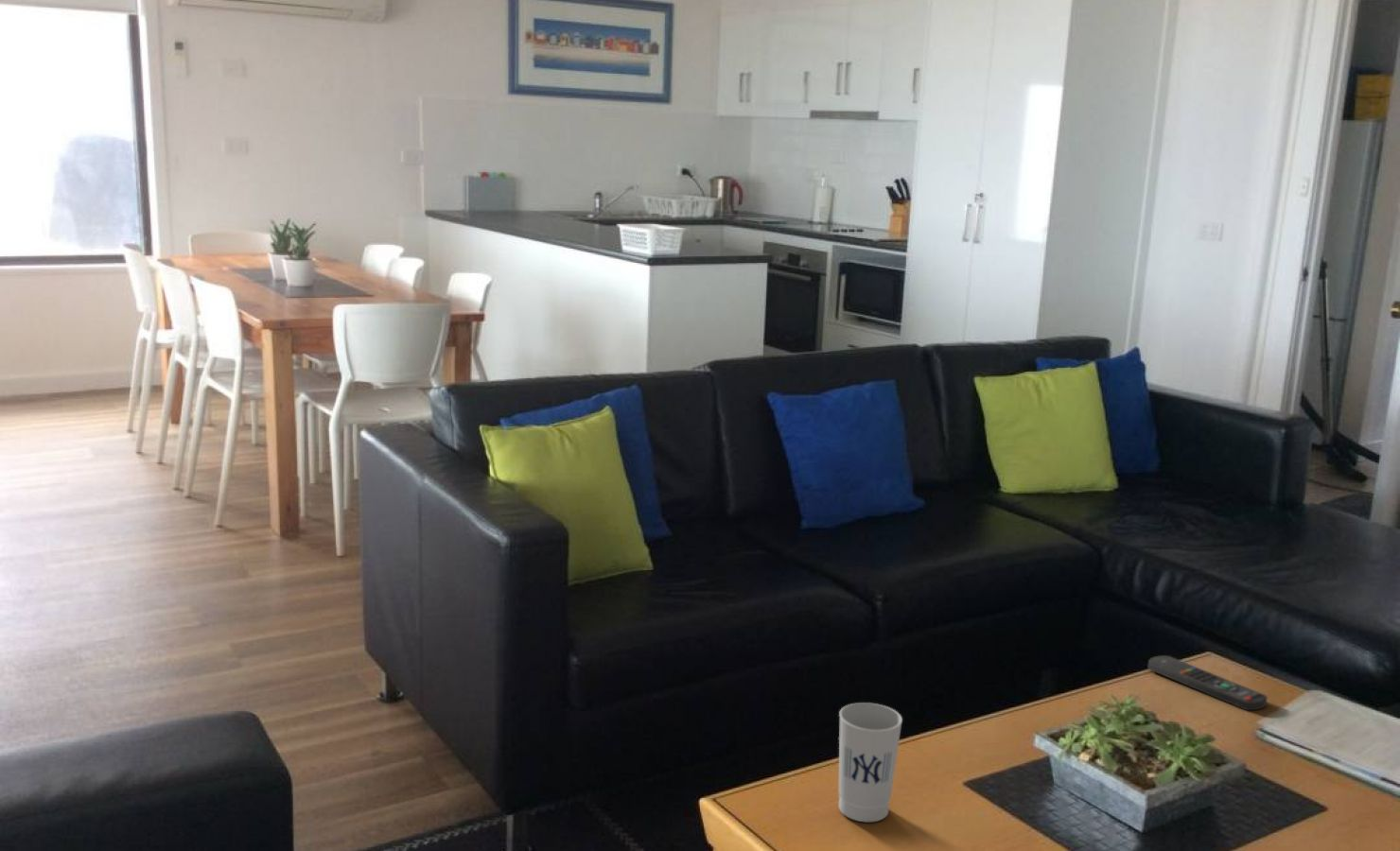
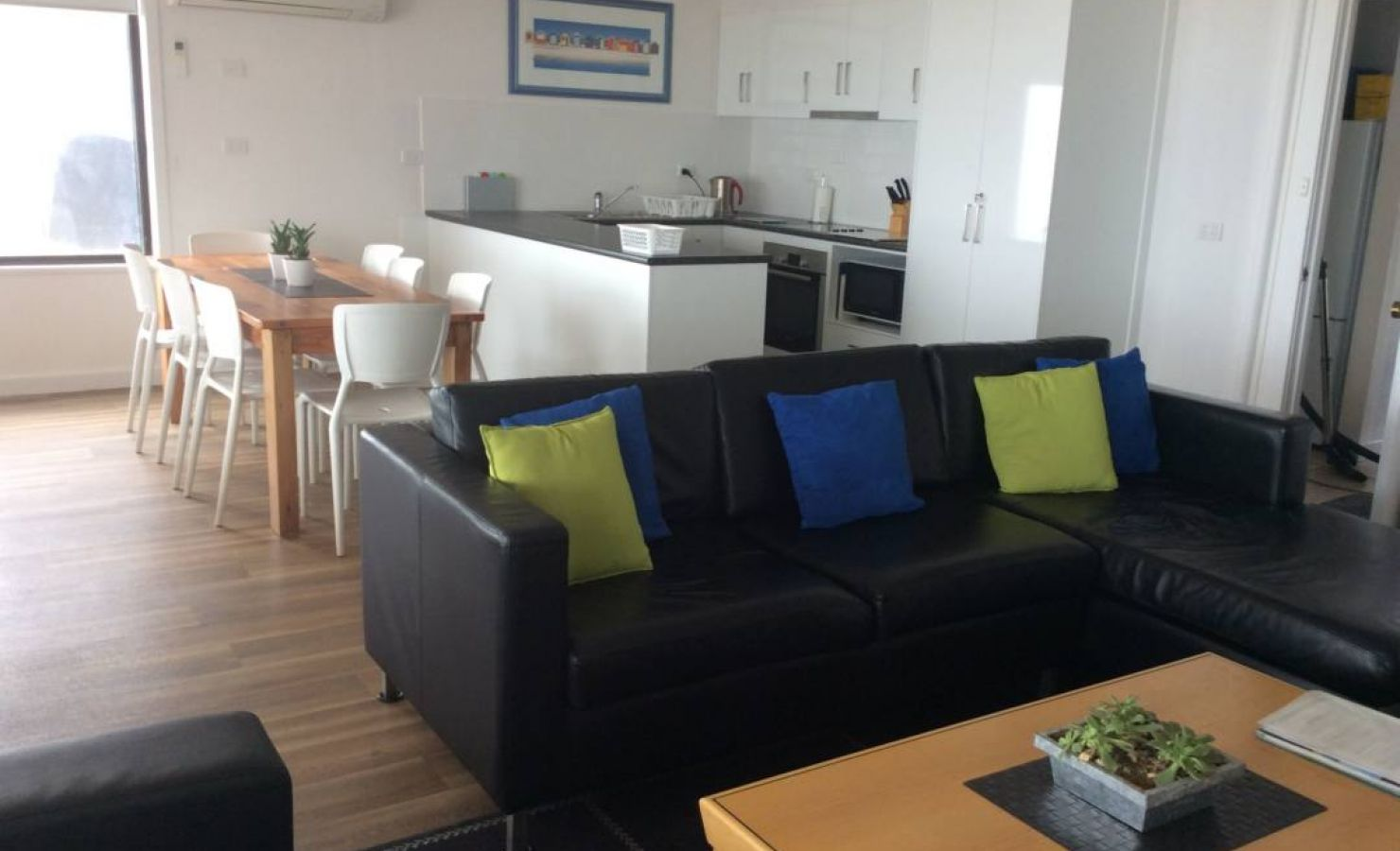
- remote control (1205, 681)
- cup (866, 763)
